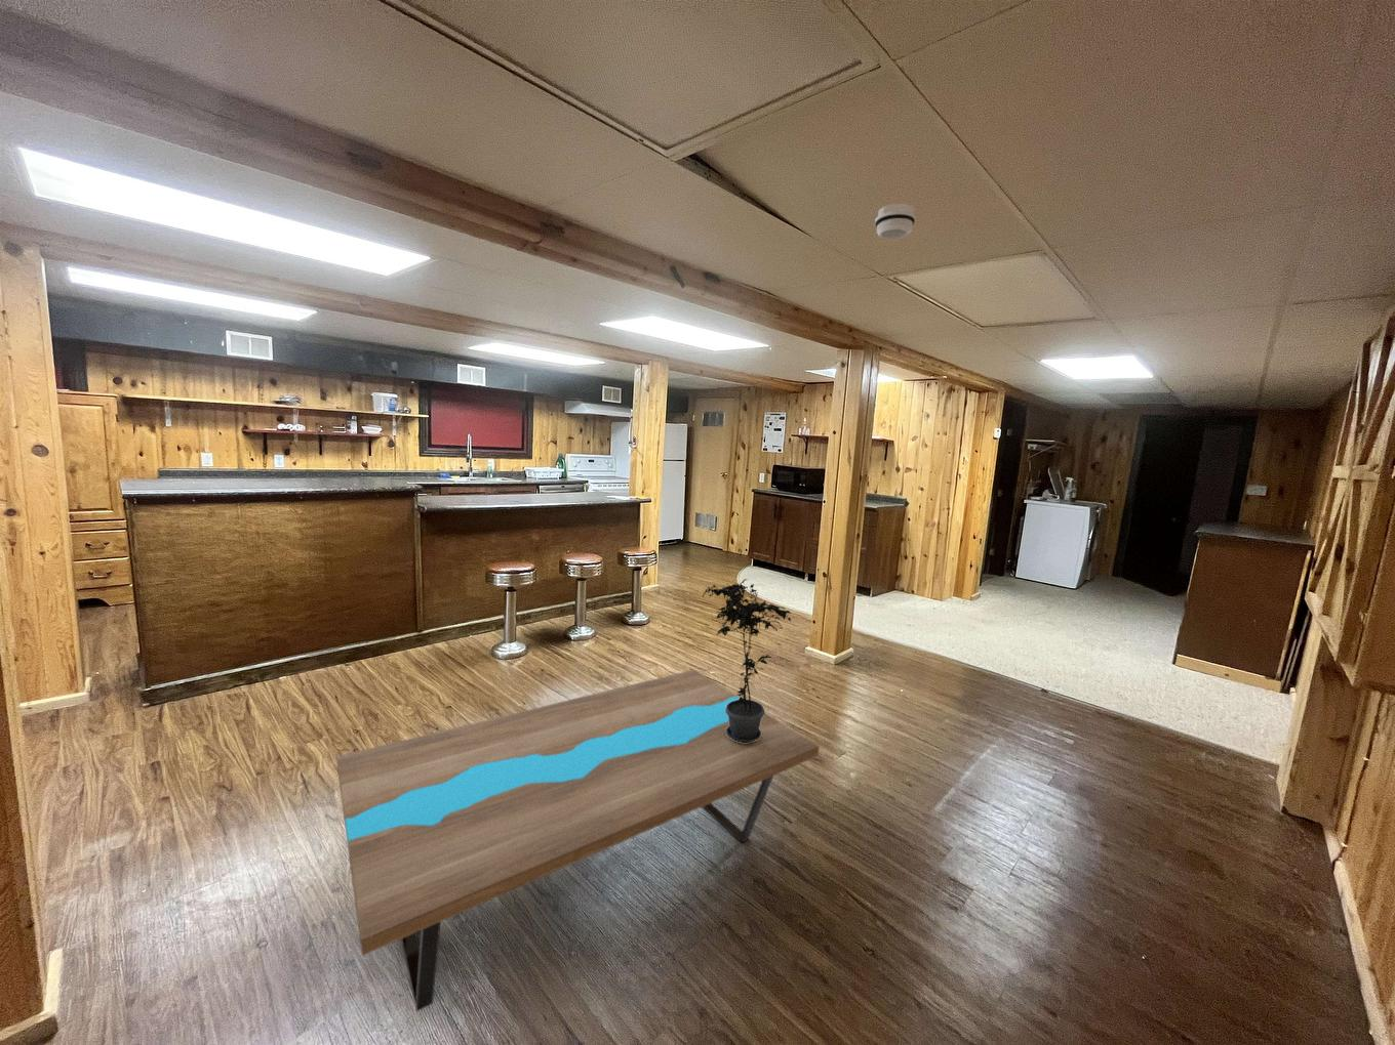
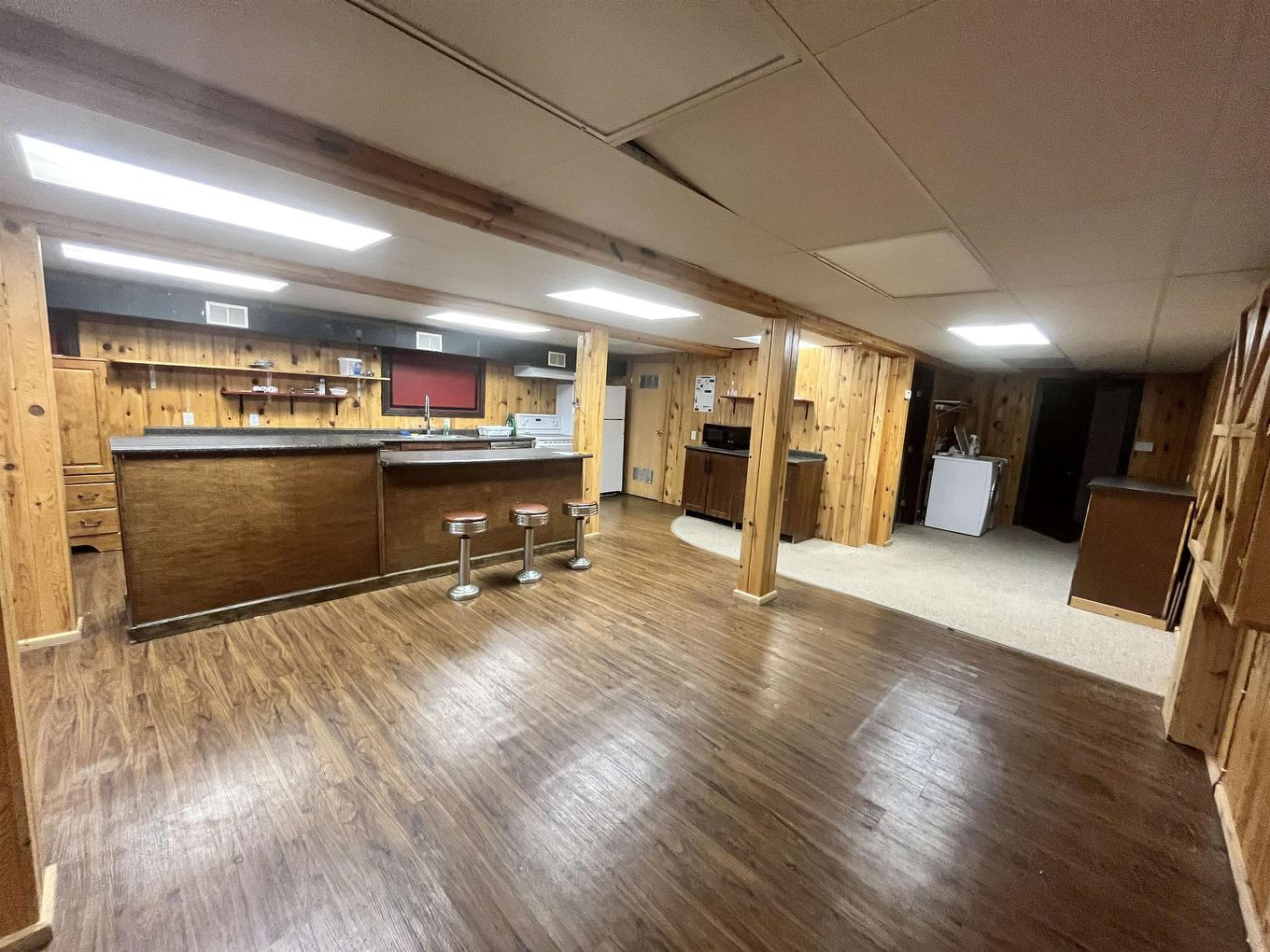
- smoke detector (894, 223)
- coffee table (591, 810)
- potted plant (745, 655)
